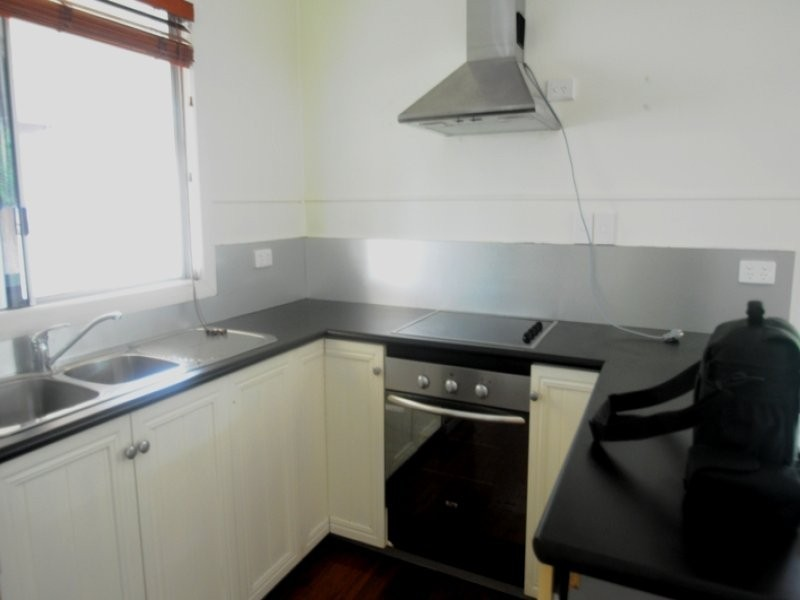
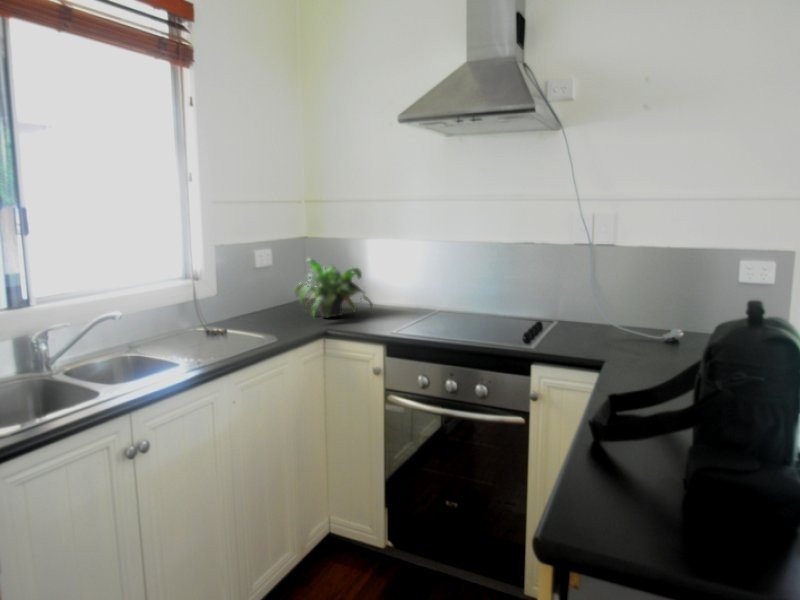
+ potted plant (326, 287)
